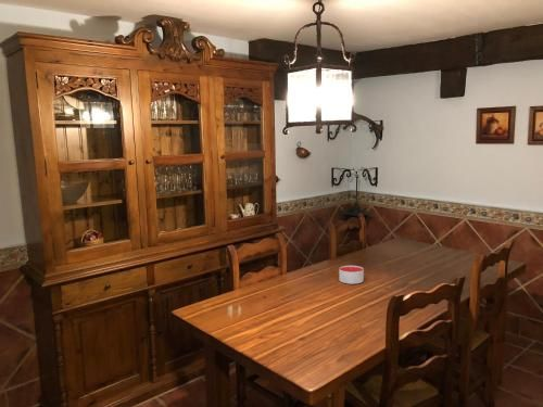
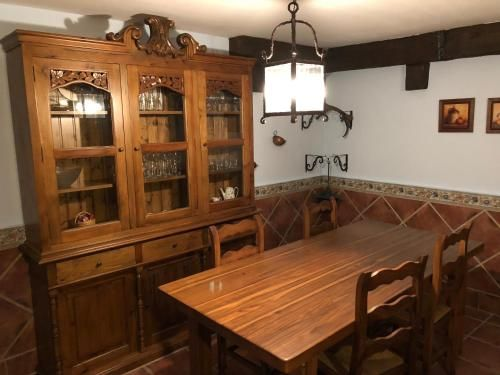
- candle (351, 274)
